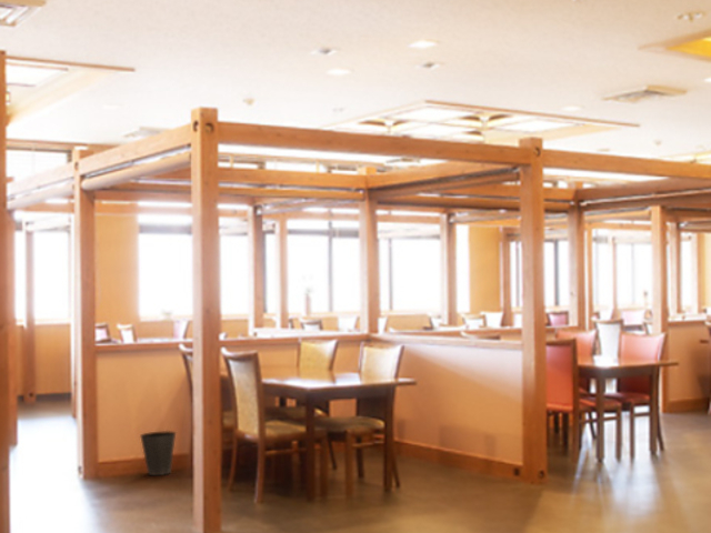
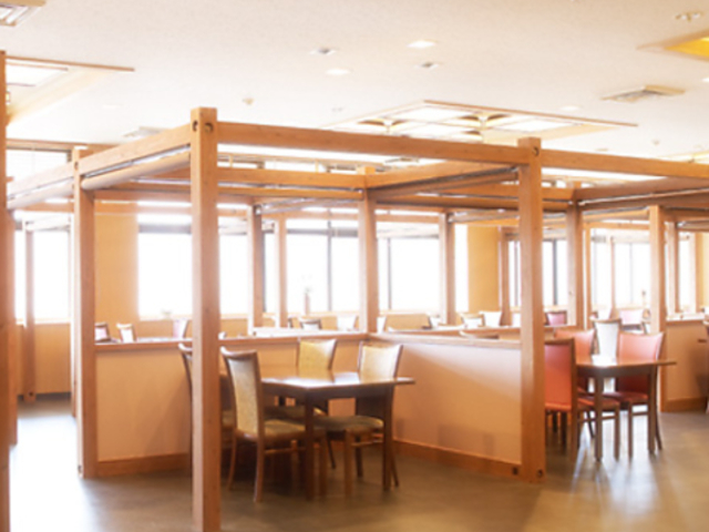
- waste basket (158, 453)
